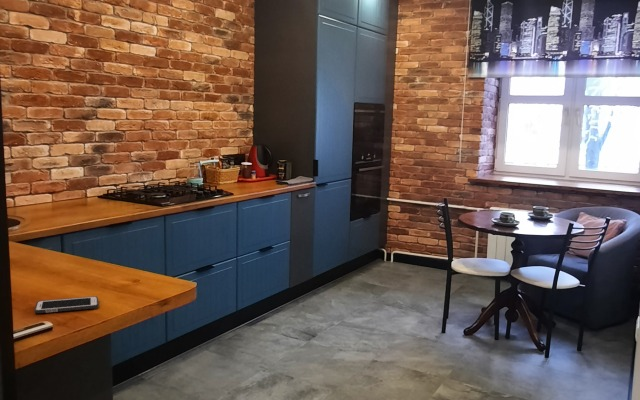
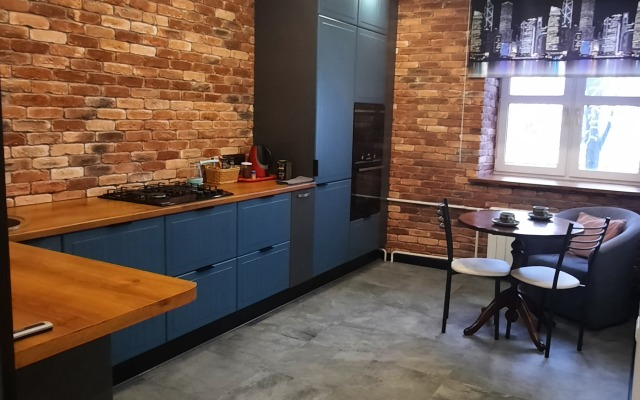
- cell phone (67, 304)
